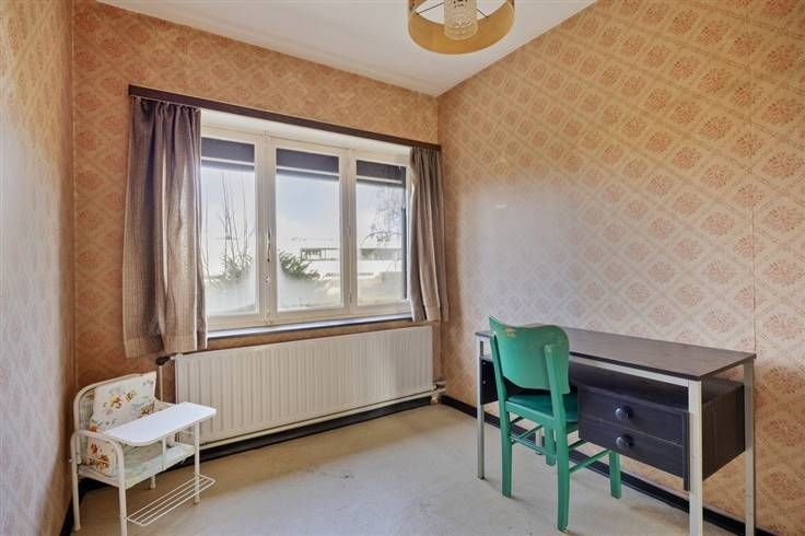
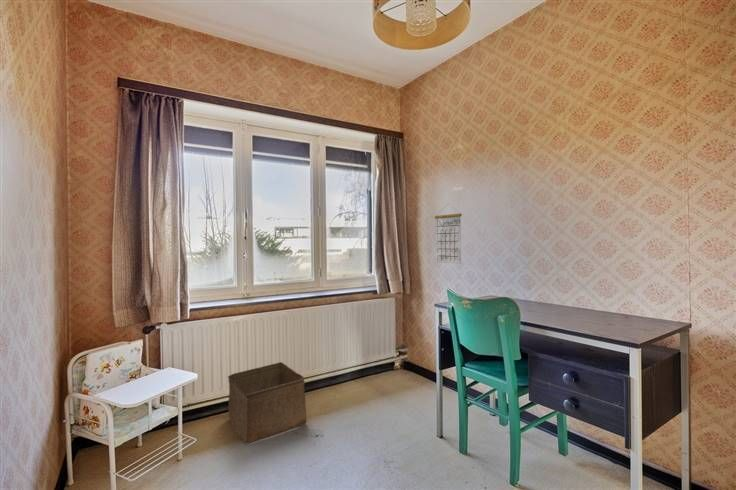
+ calendar (447, 233)
+ storage bin (266, 398)
